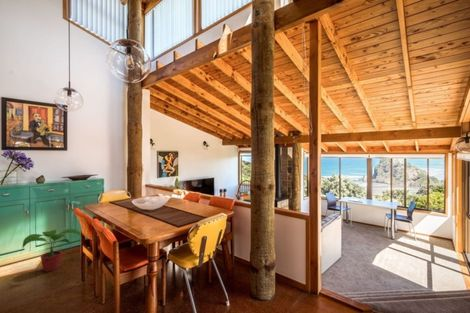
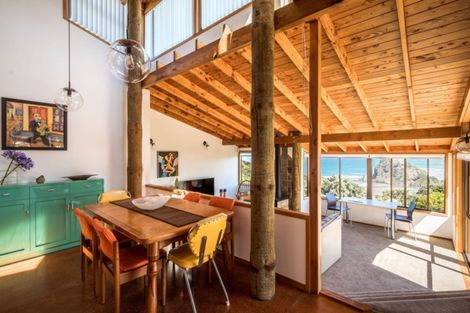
- potted plant (50, 252)
